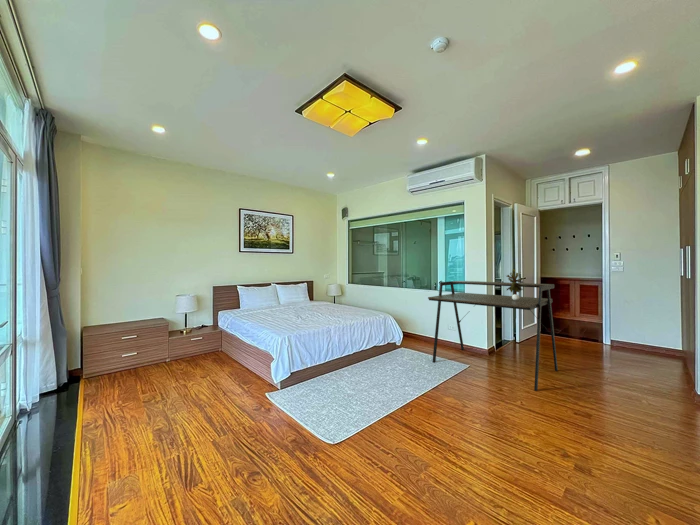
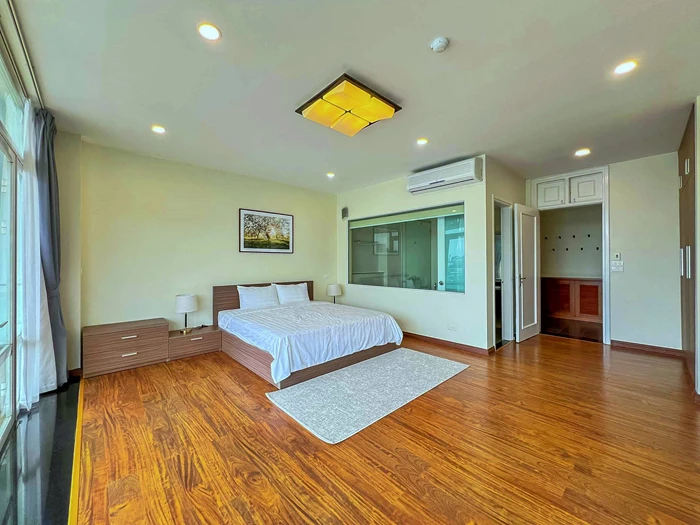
- desk (493, 306)
- potted plant (514, 284)
